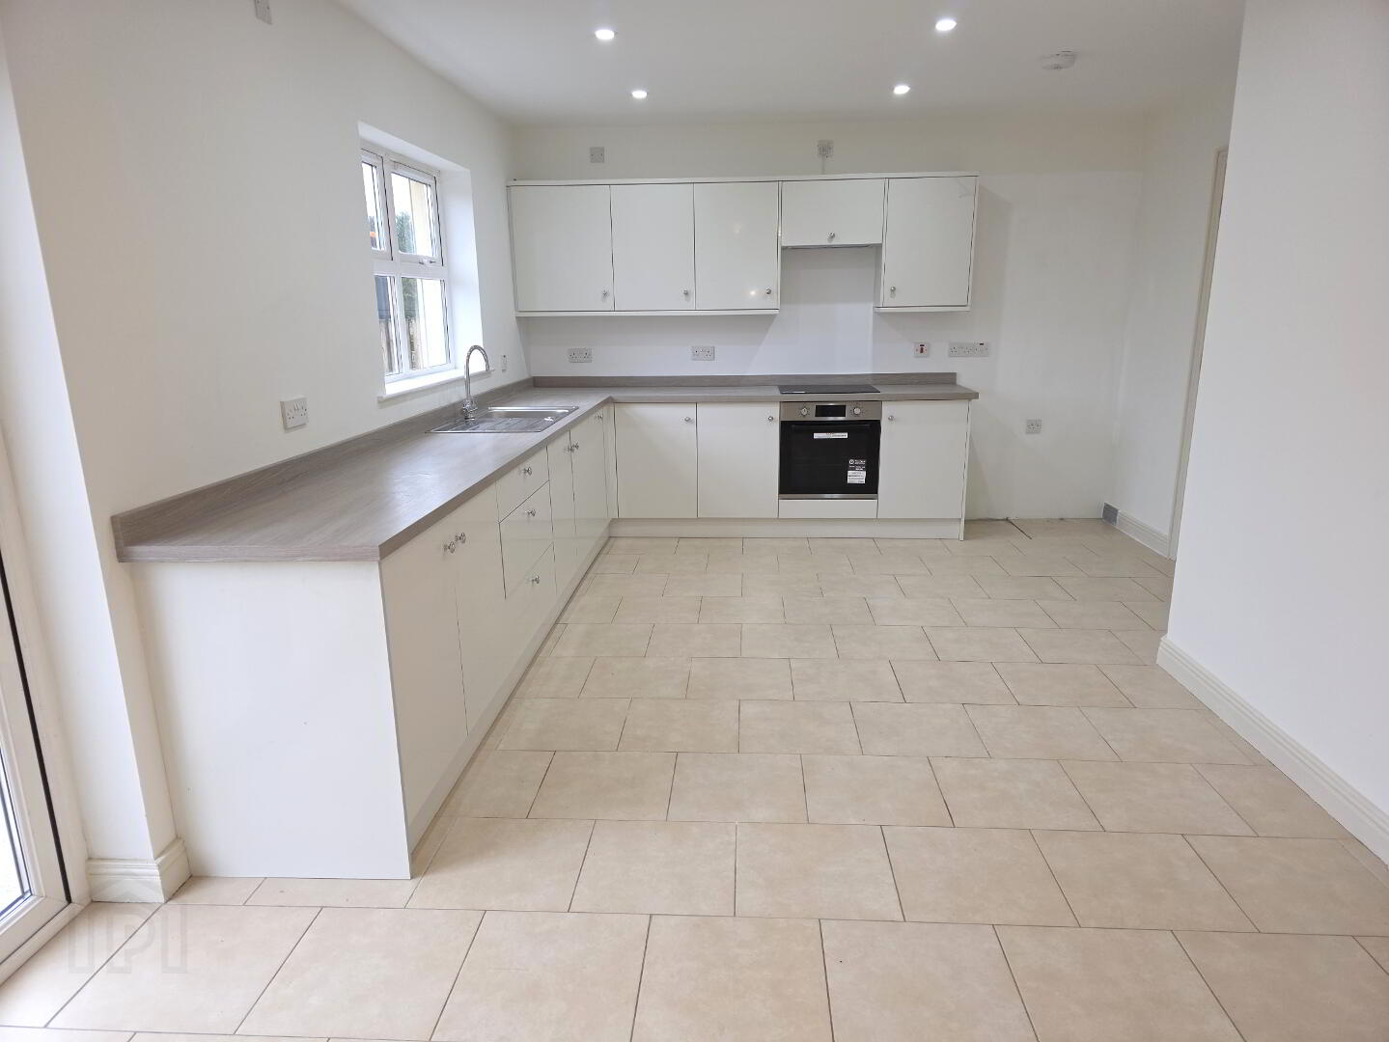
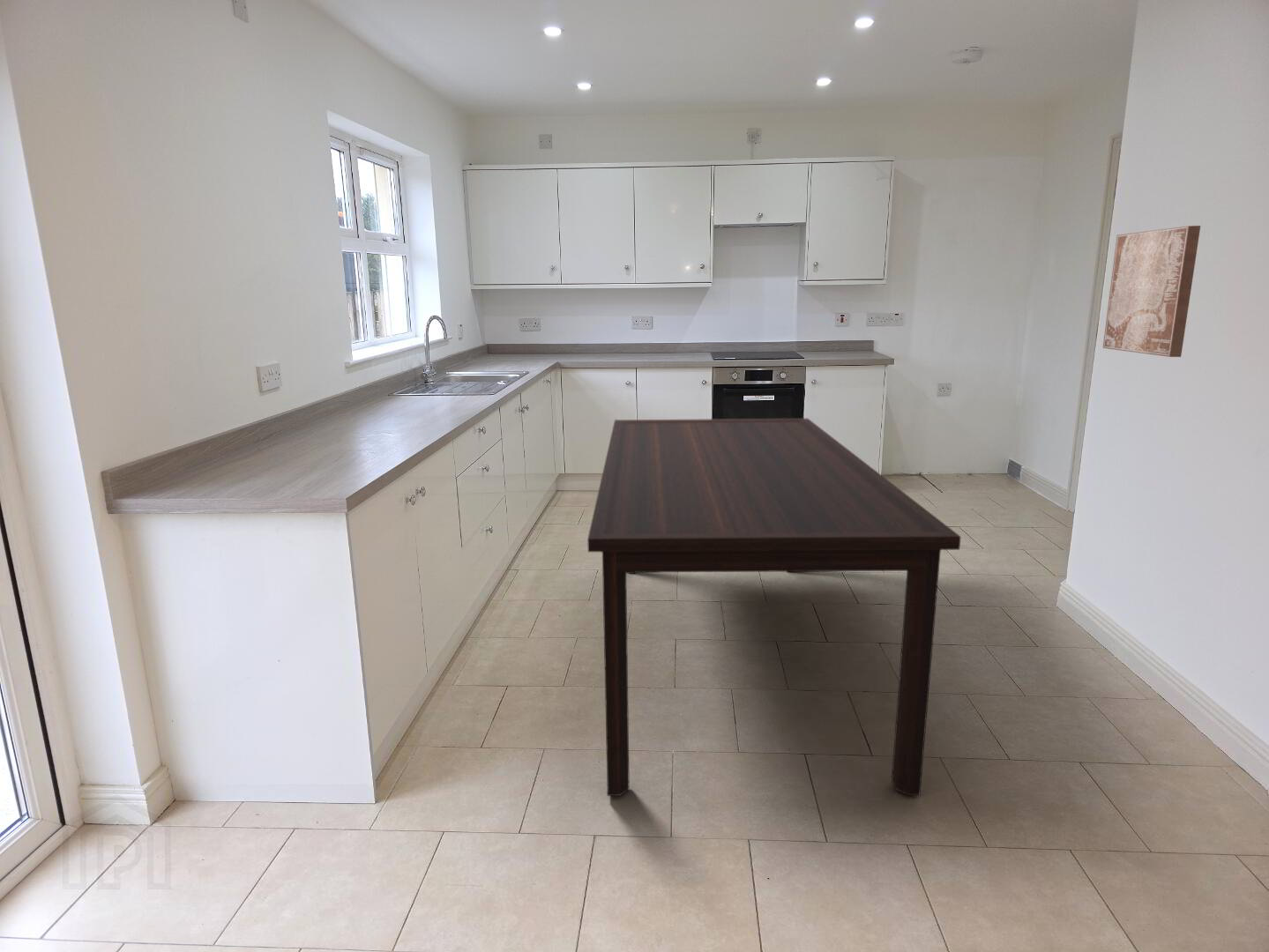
+ wall art (1146, 292)
+ dining table (730, 557)
